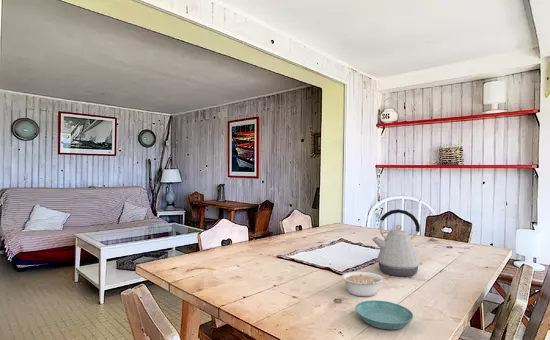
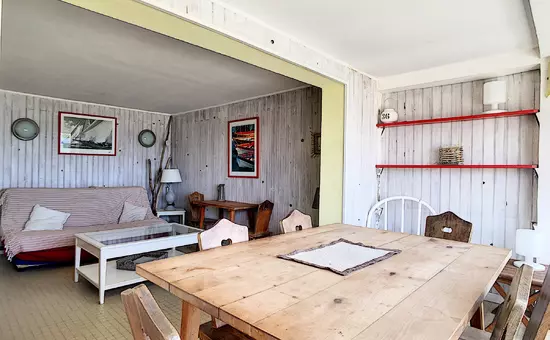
- saucer (383, 315)
- legume (363, 282)
- kettle (396, 240)
